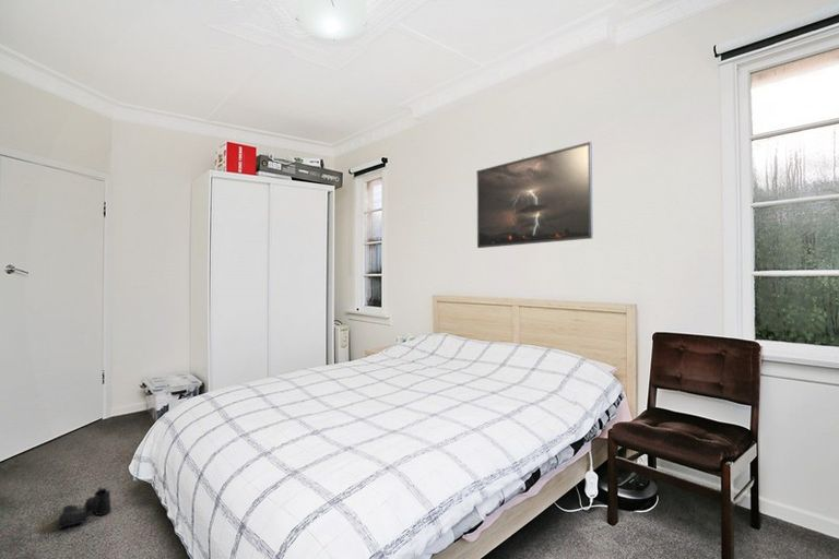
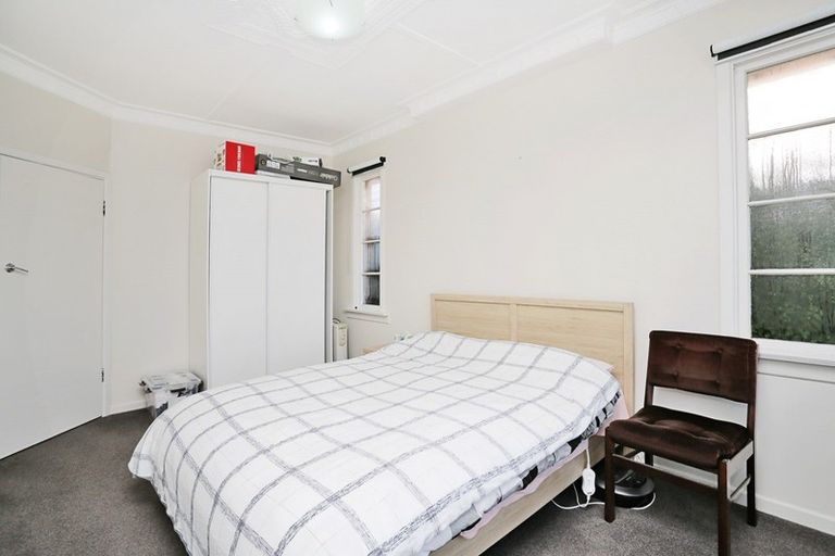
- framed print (528, 200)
- boots (81, 509)
